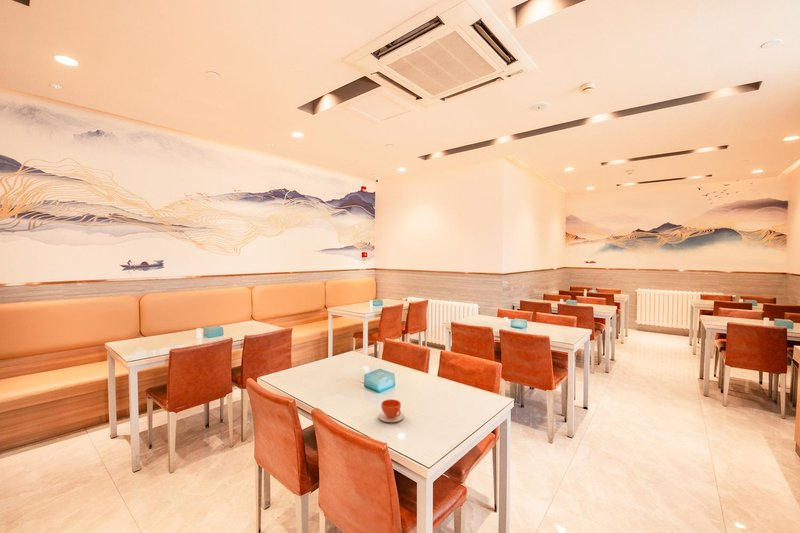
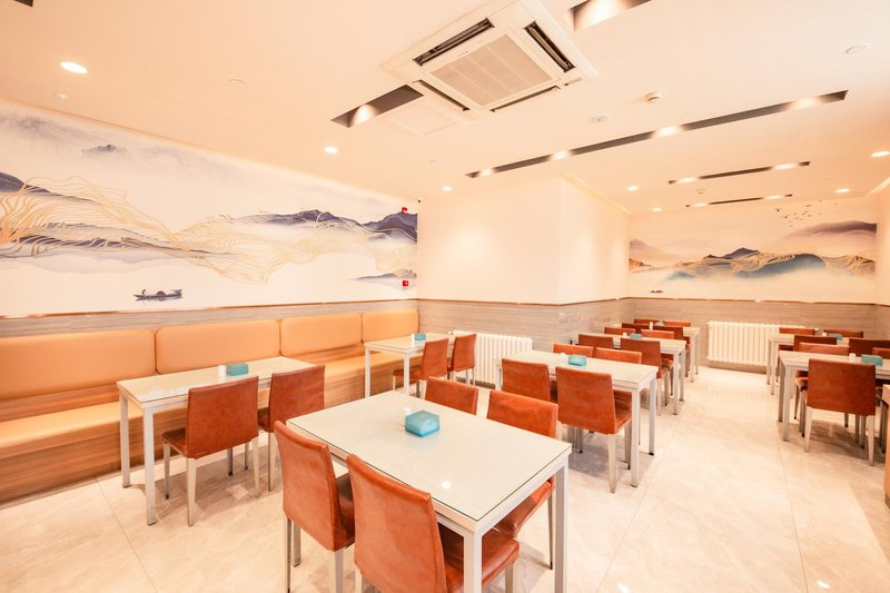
- teacup (391, 410)
